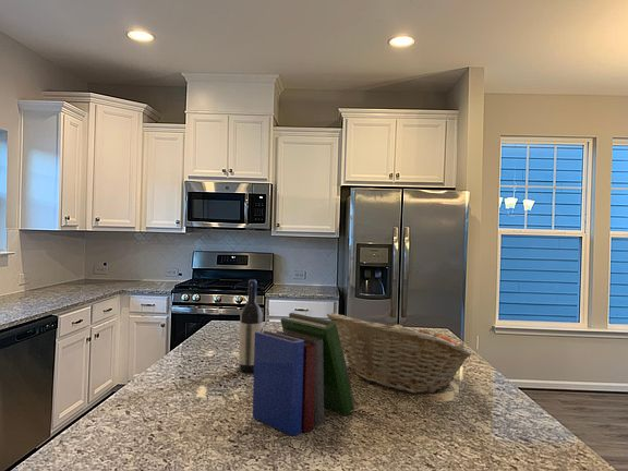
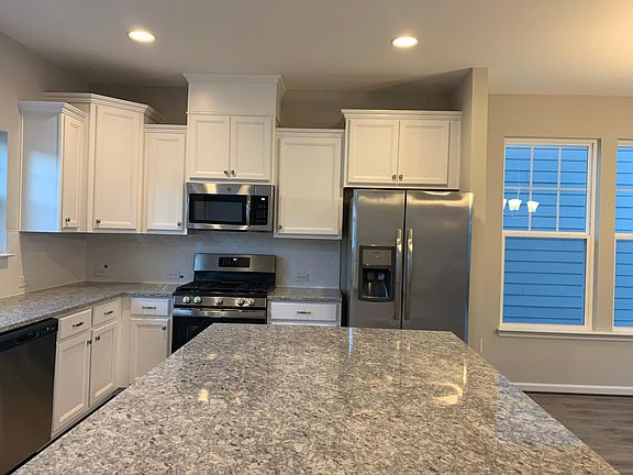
- wine bottle (251, 324)
- book (309, 364)
- fruit basket (395, 345)
